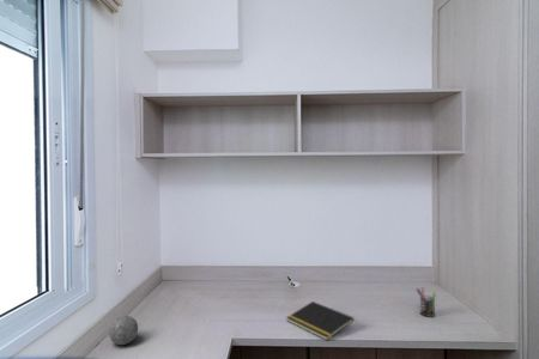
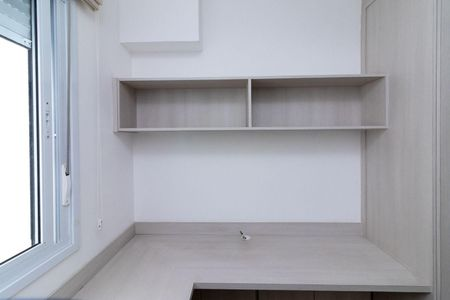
- pen holder (428, 300)
- notepad (319, 318)
- decorative ball (123, 329)
